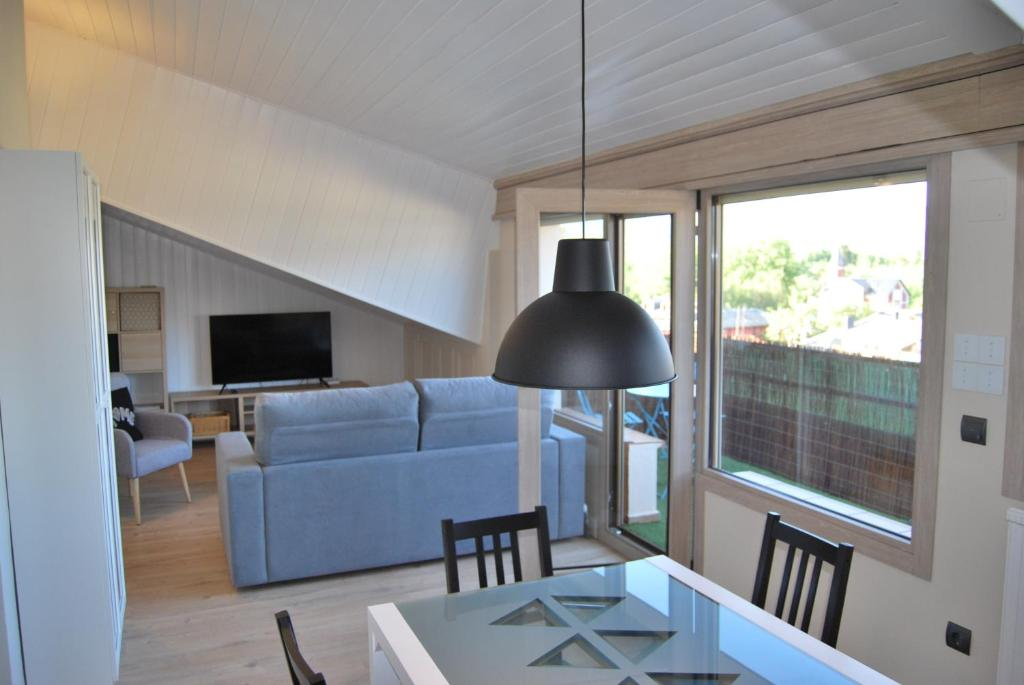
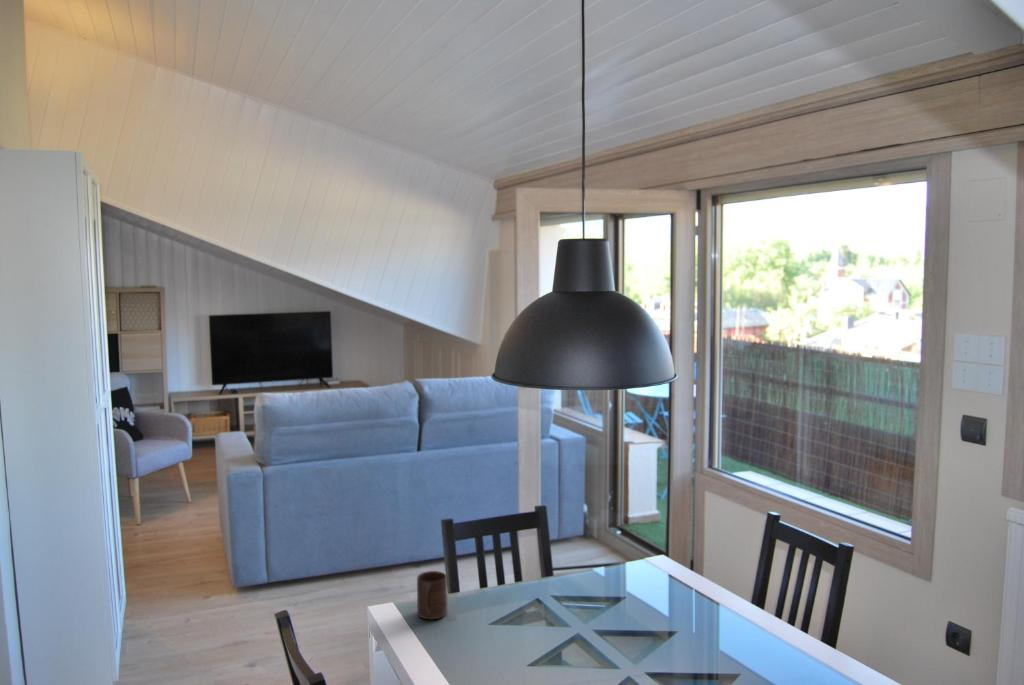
+ cup (432, 597)
